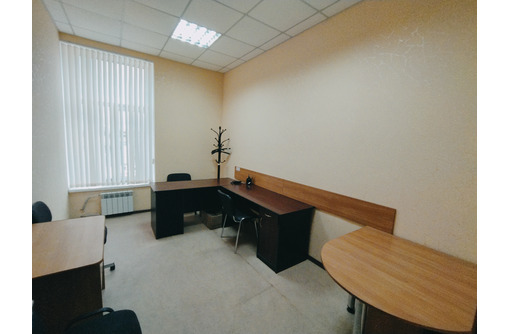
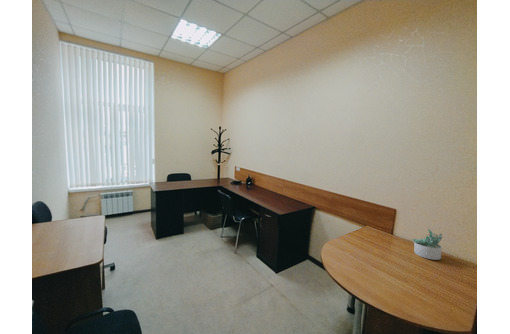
+ succulent plant (426, 241)
